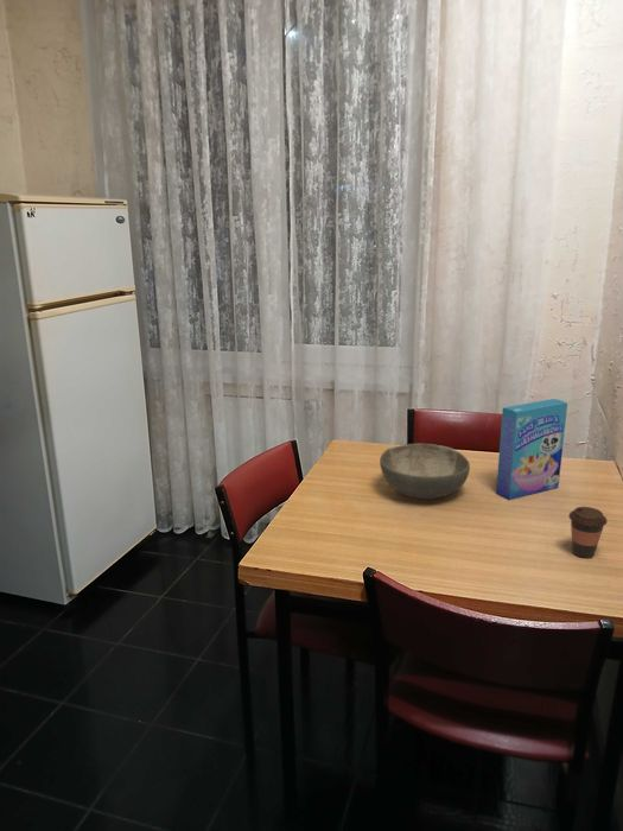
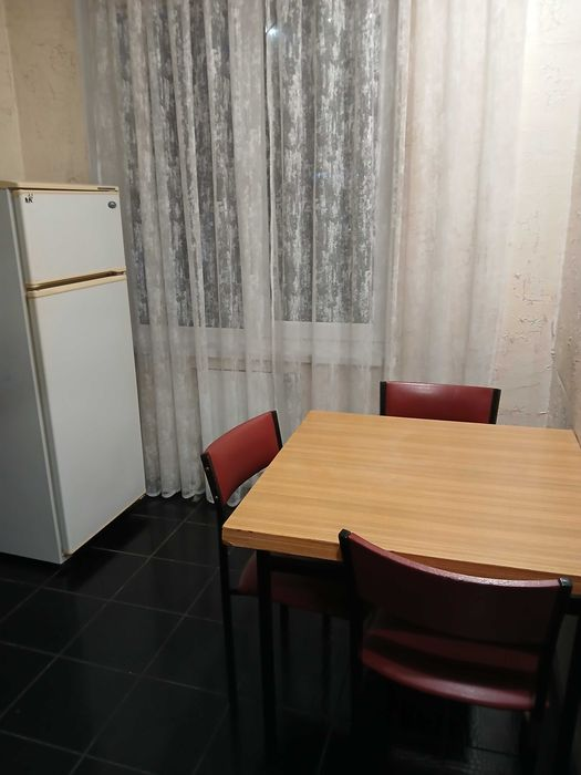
- bowl (424, 475)
- cereal box (530, 448)
- coffee cup (585, 532)
